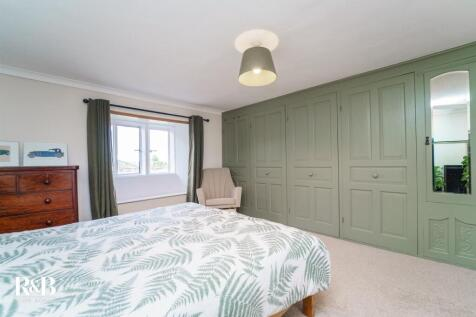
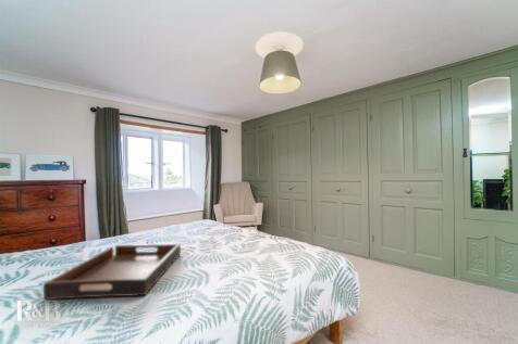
+ serving tray (126, 265)
